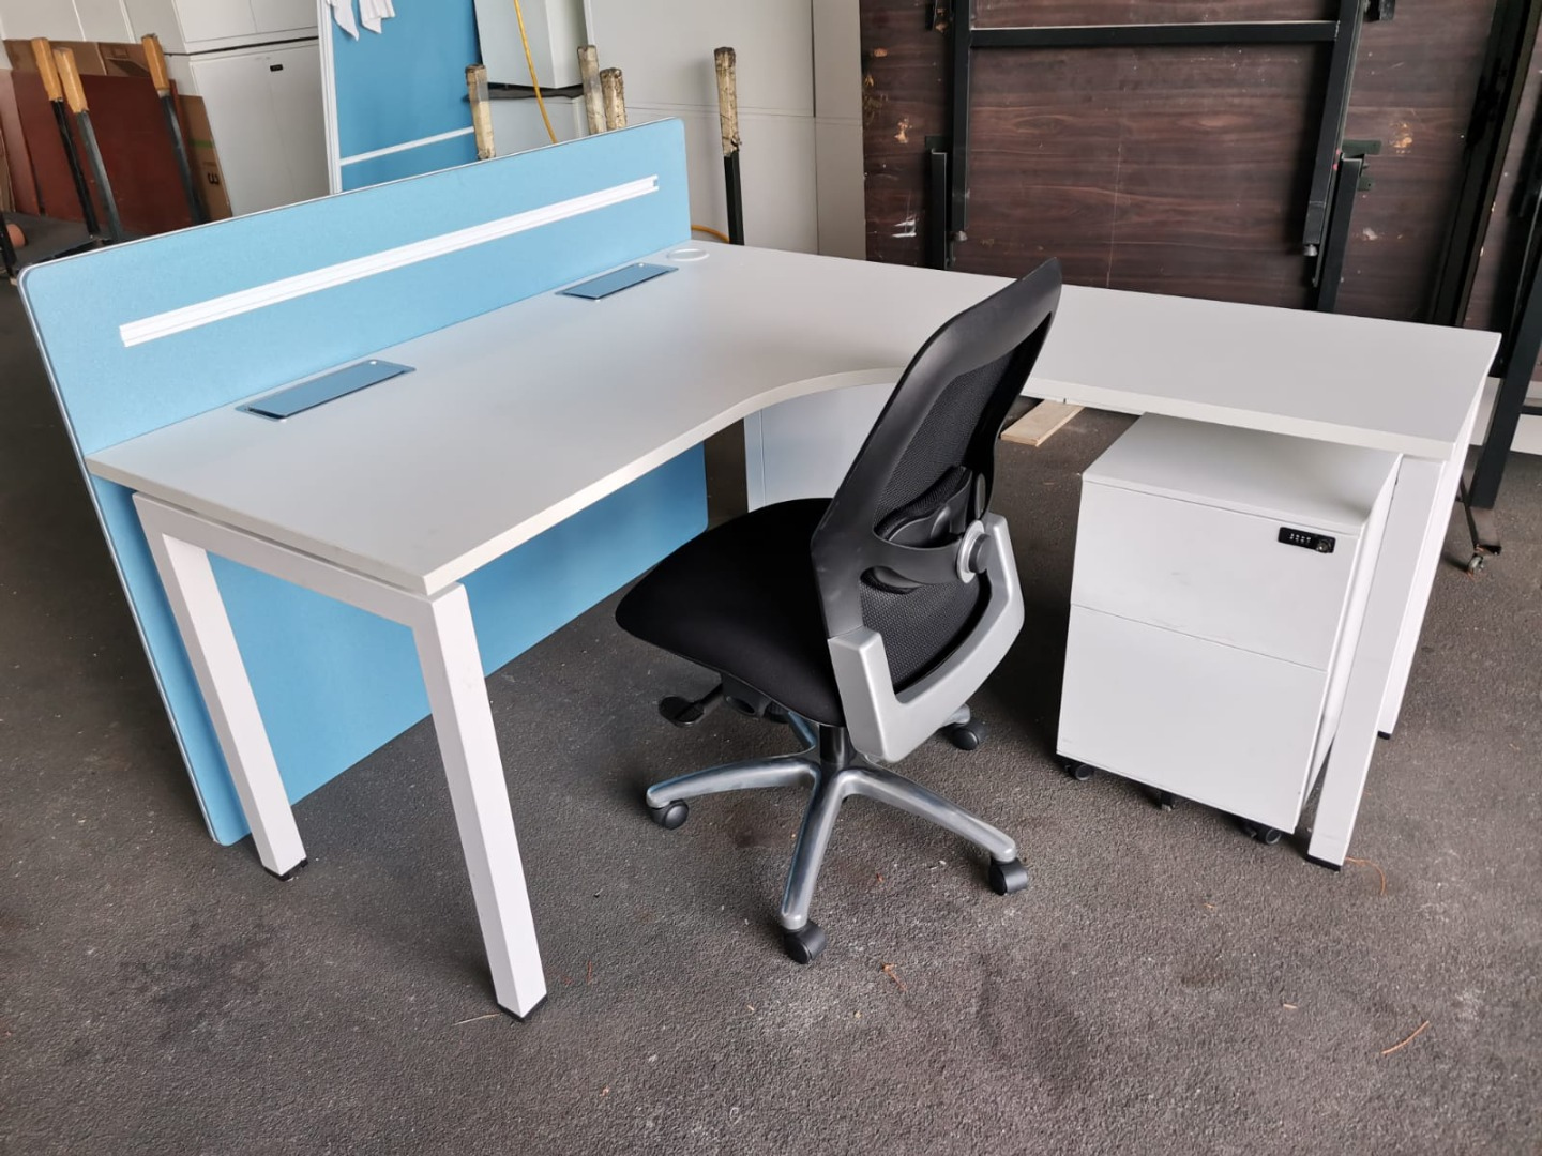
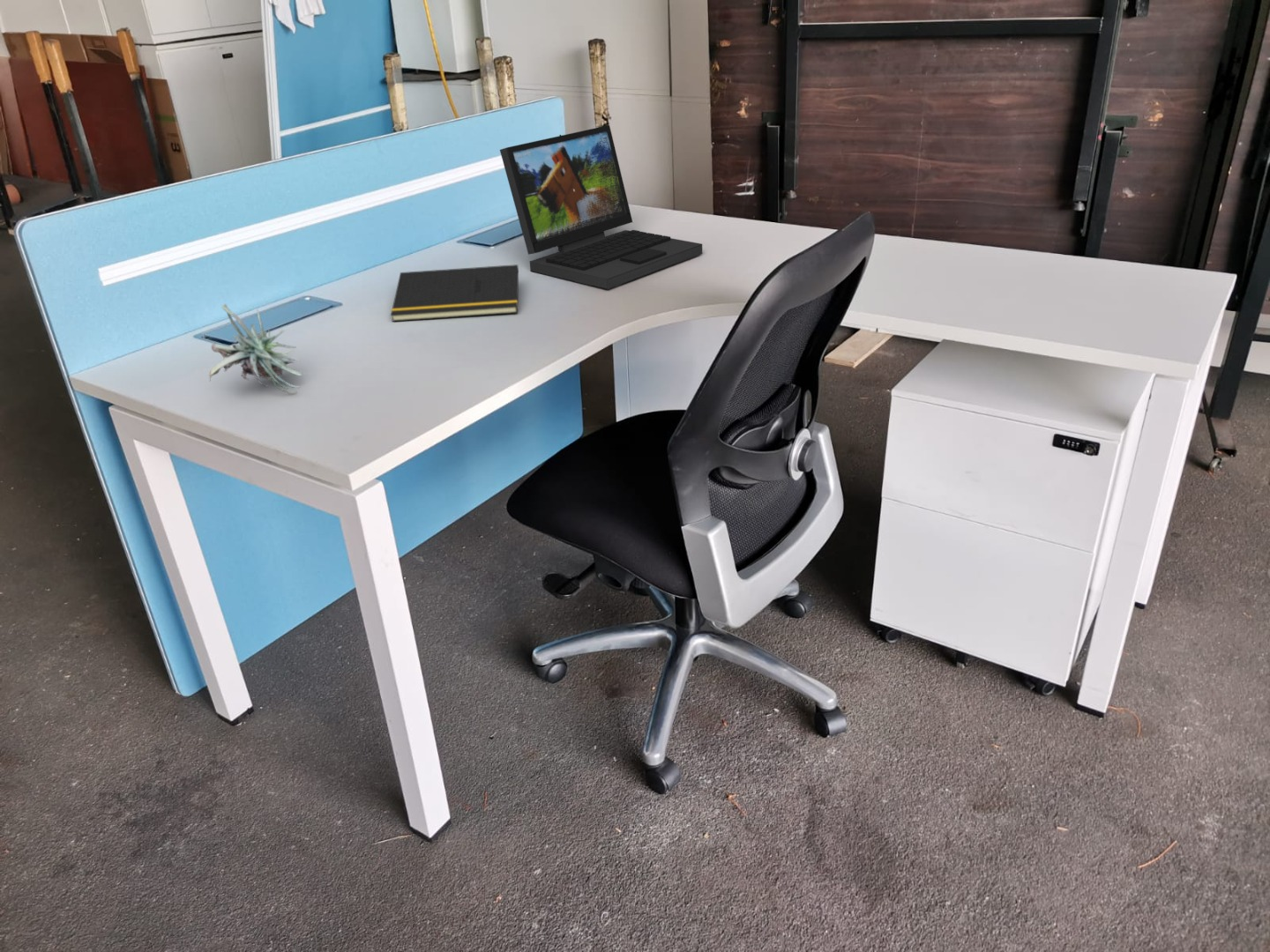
+ succulent plant (255, 348)
+ laptop (604, 201)
+ notepad (457, 292)
